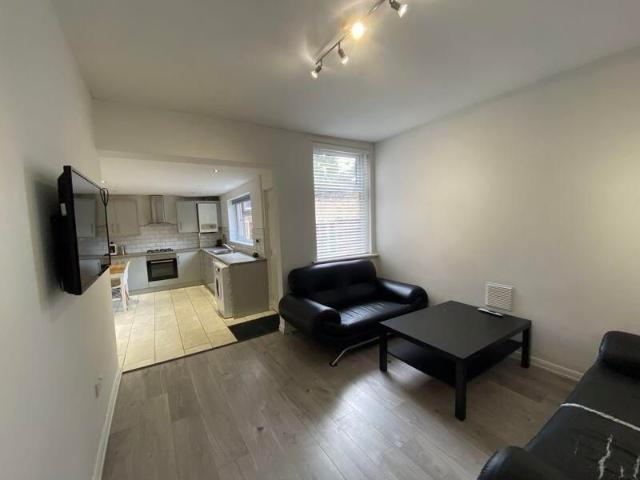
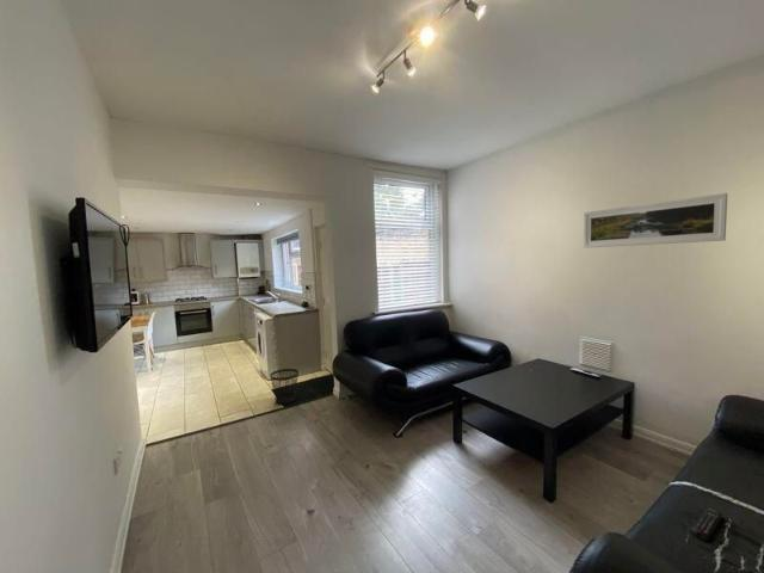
+ wastebasket (284, 386)
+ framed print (645, 224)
+ remote control (707, 522)
